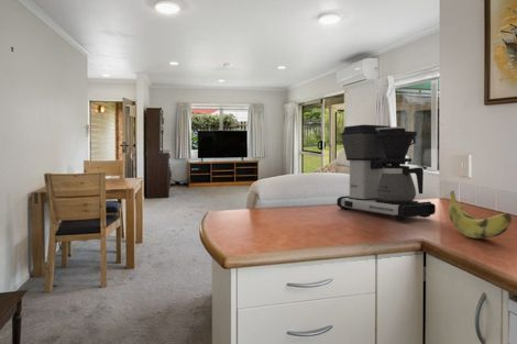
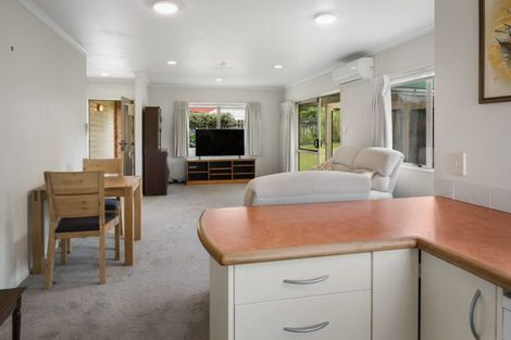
- coffee maker (383, 169)
- banana (474, 218)
